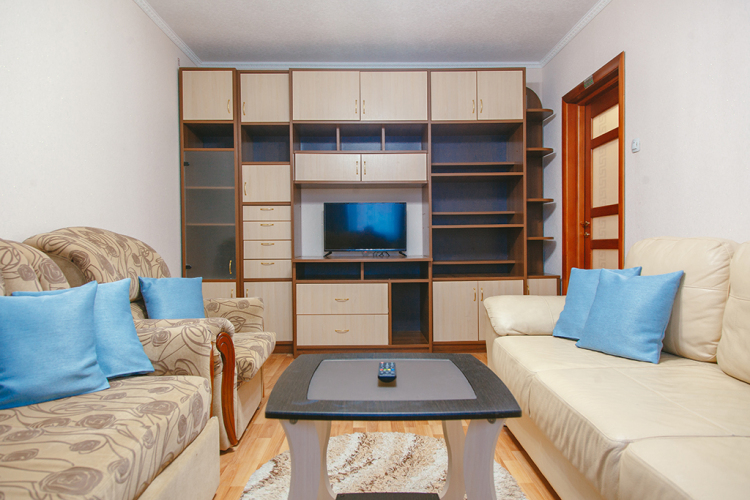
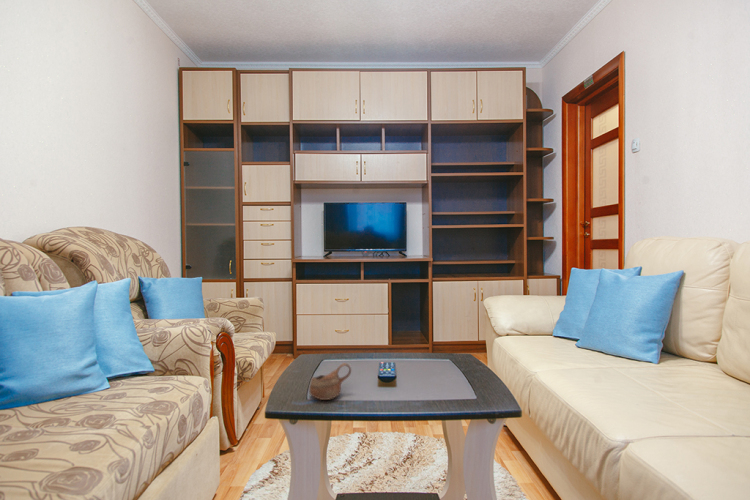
+ cup (329, 381)
